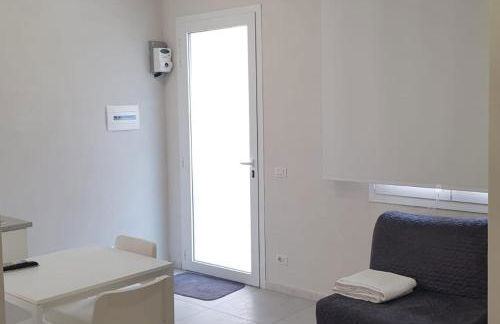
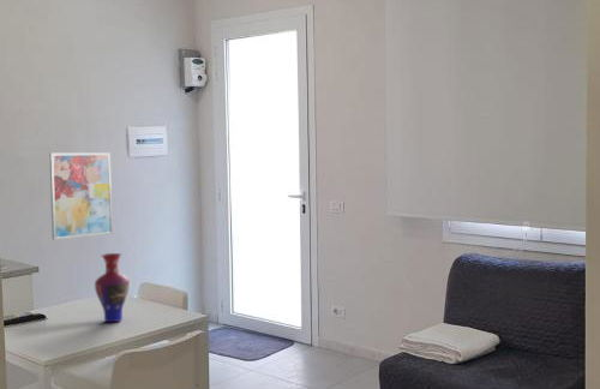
+ wall art (82, 194)
+ vase (112, 287)
